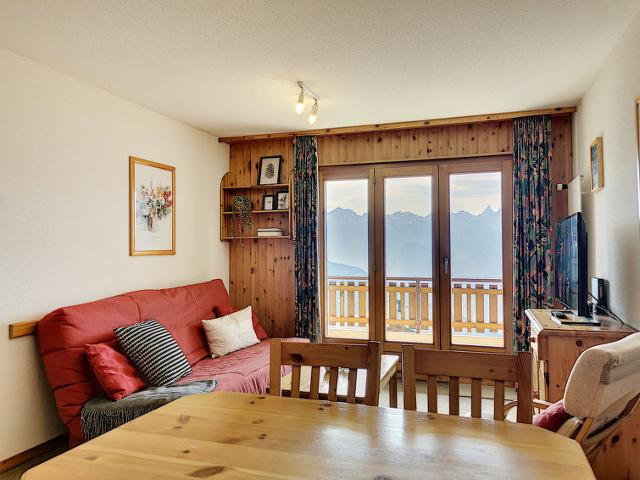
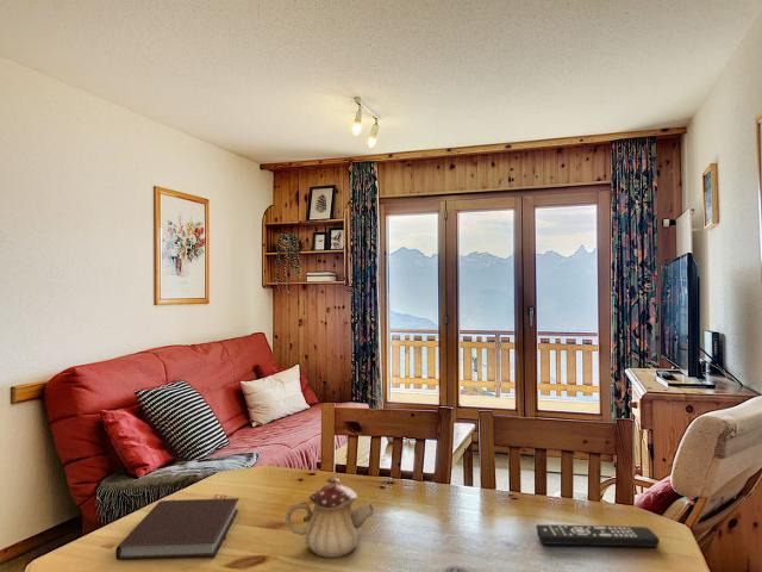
+ notebook (183, 526)
+ remote control (595, 535)
+ teapot (329, 511)
